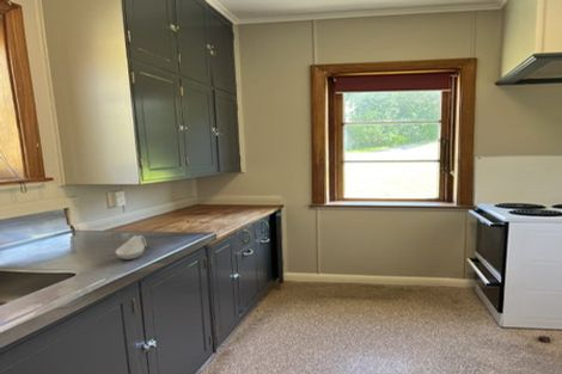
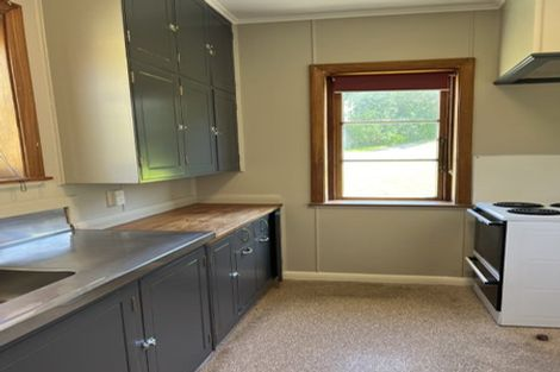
- spoon rest (133, 246)
